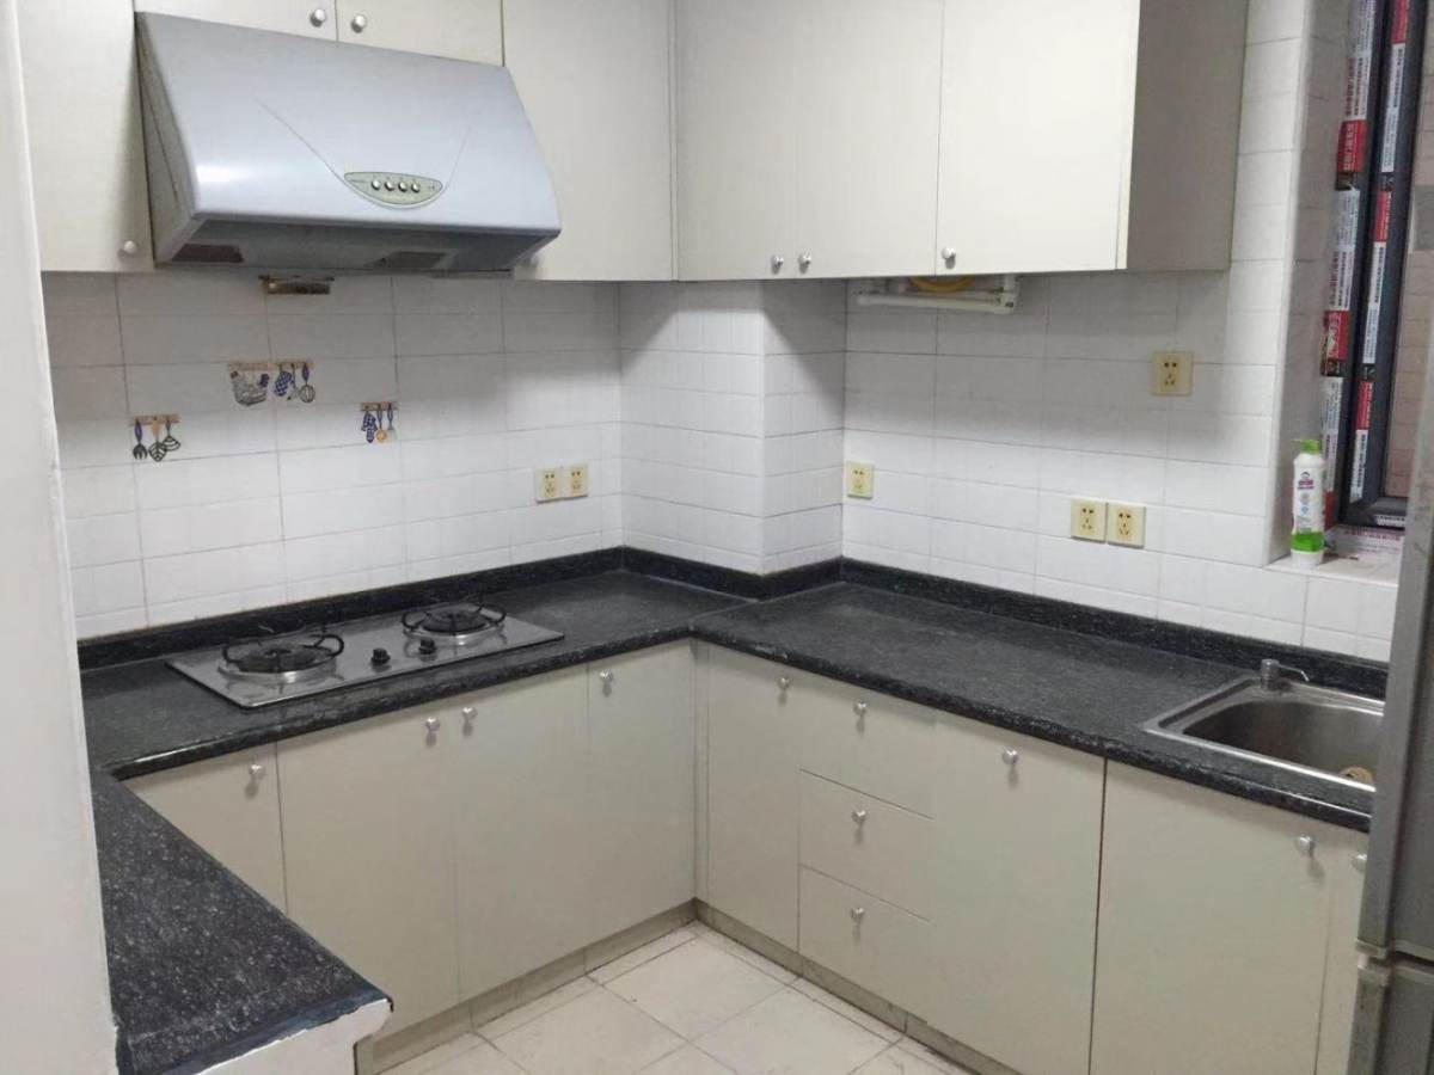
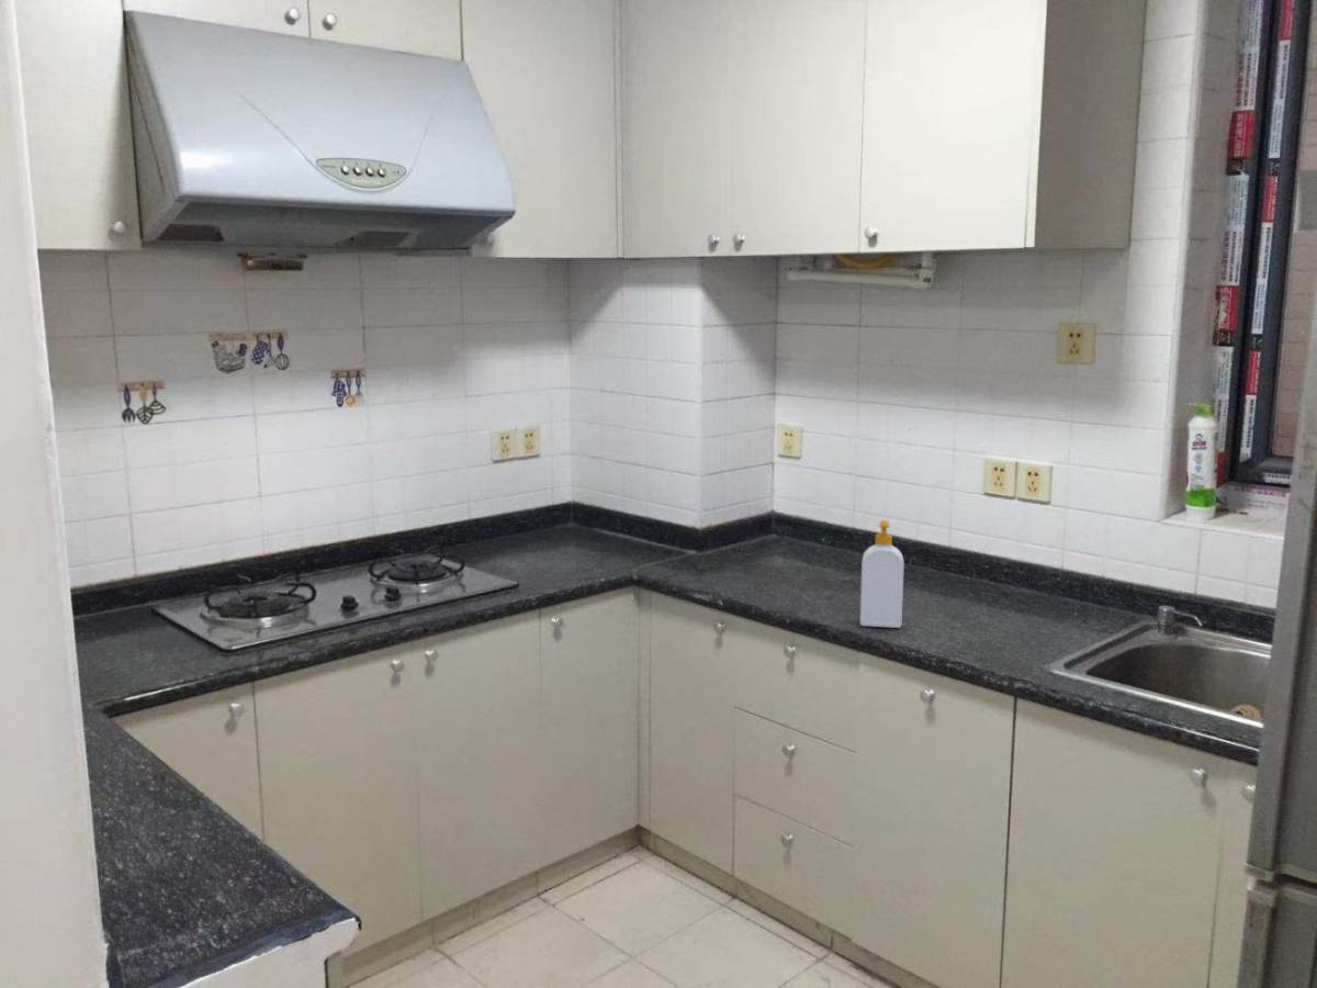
+ soap bottle (882, 572)
